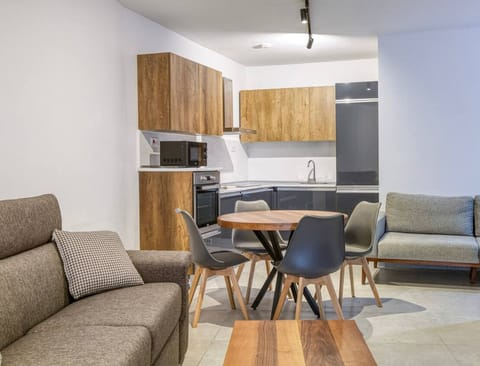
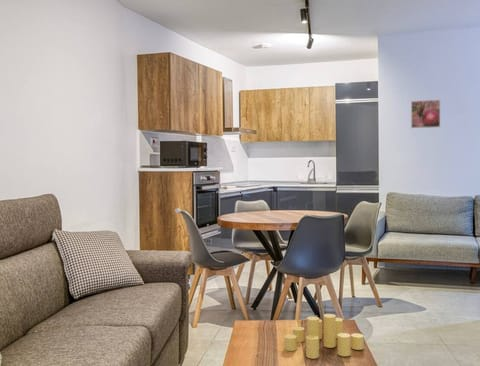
+ candle (321, 331)
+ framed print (425, 114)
